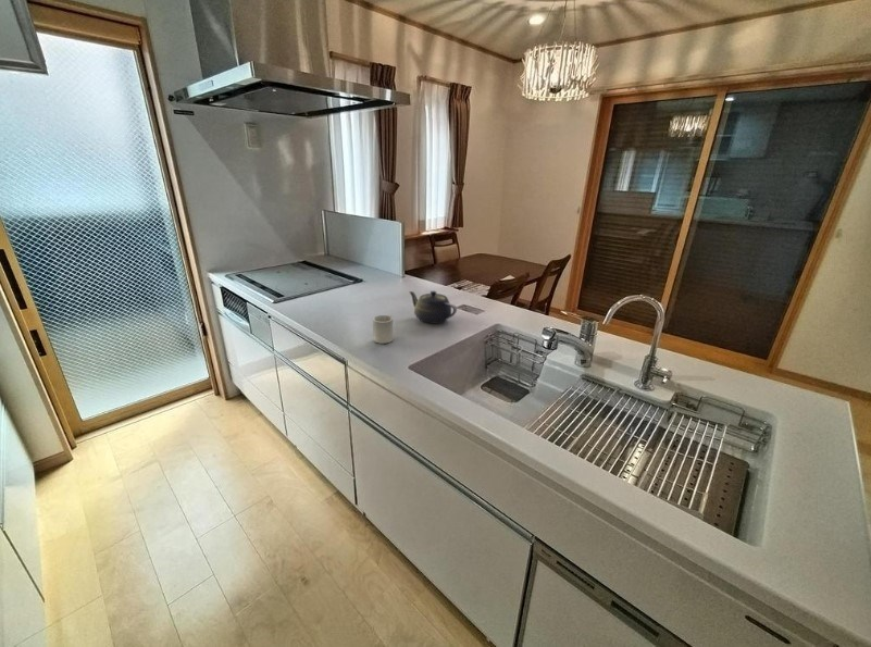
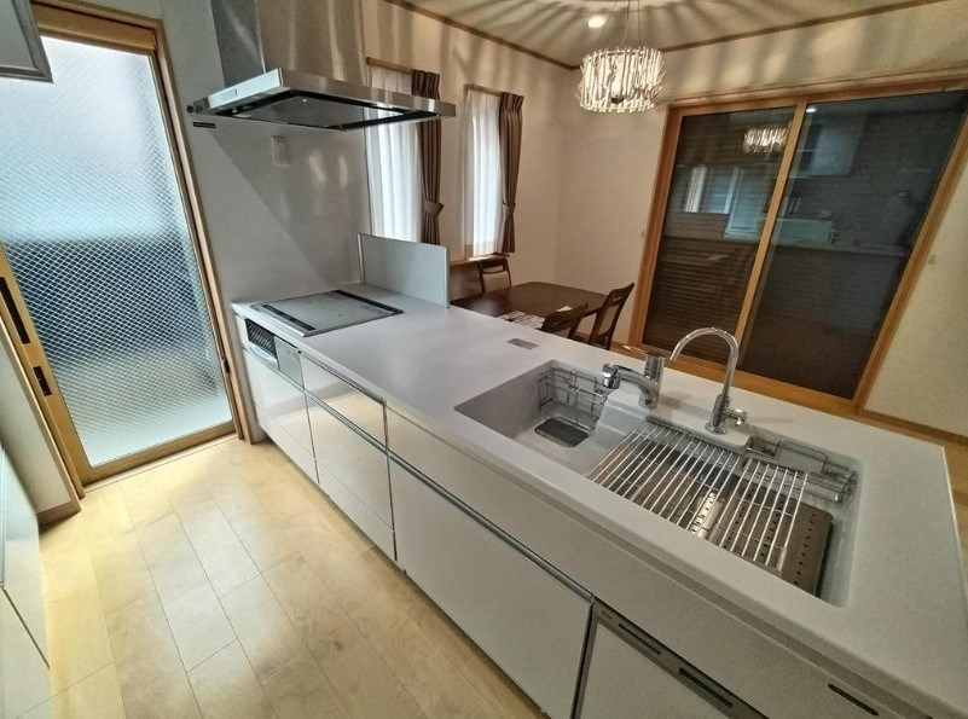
- teapot (431, 304)
- cup (385, 327)
